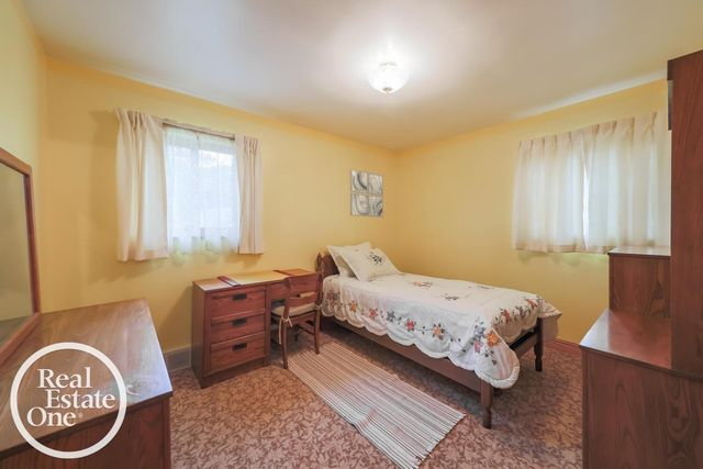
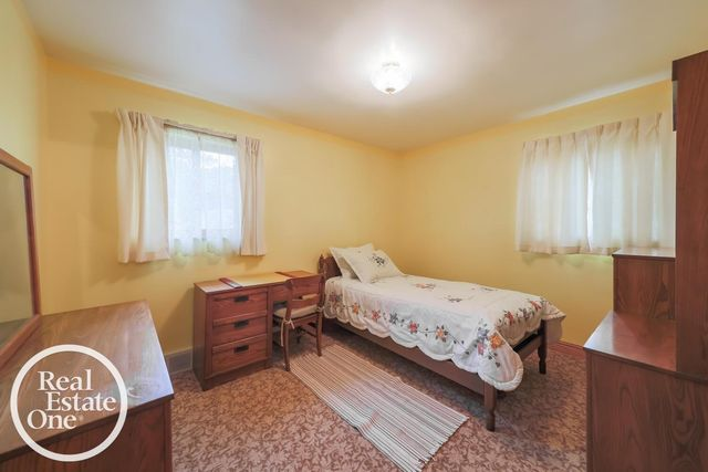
- wall art (367, 194)
